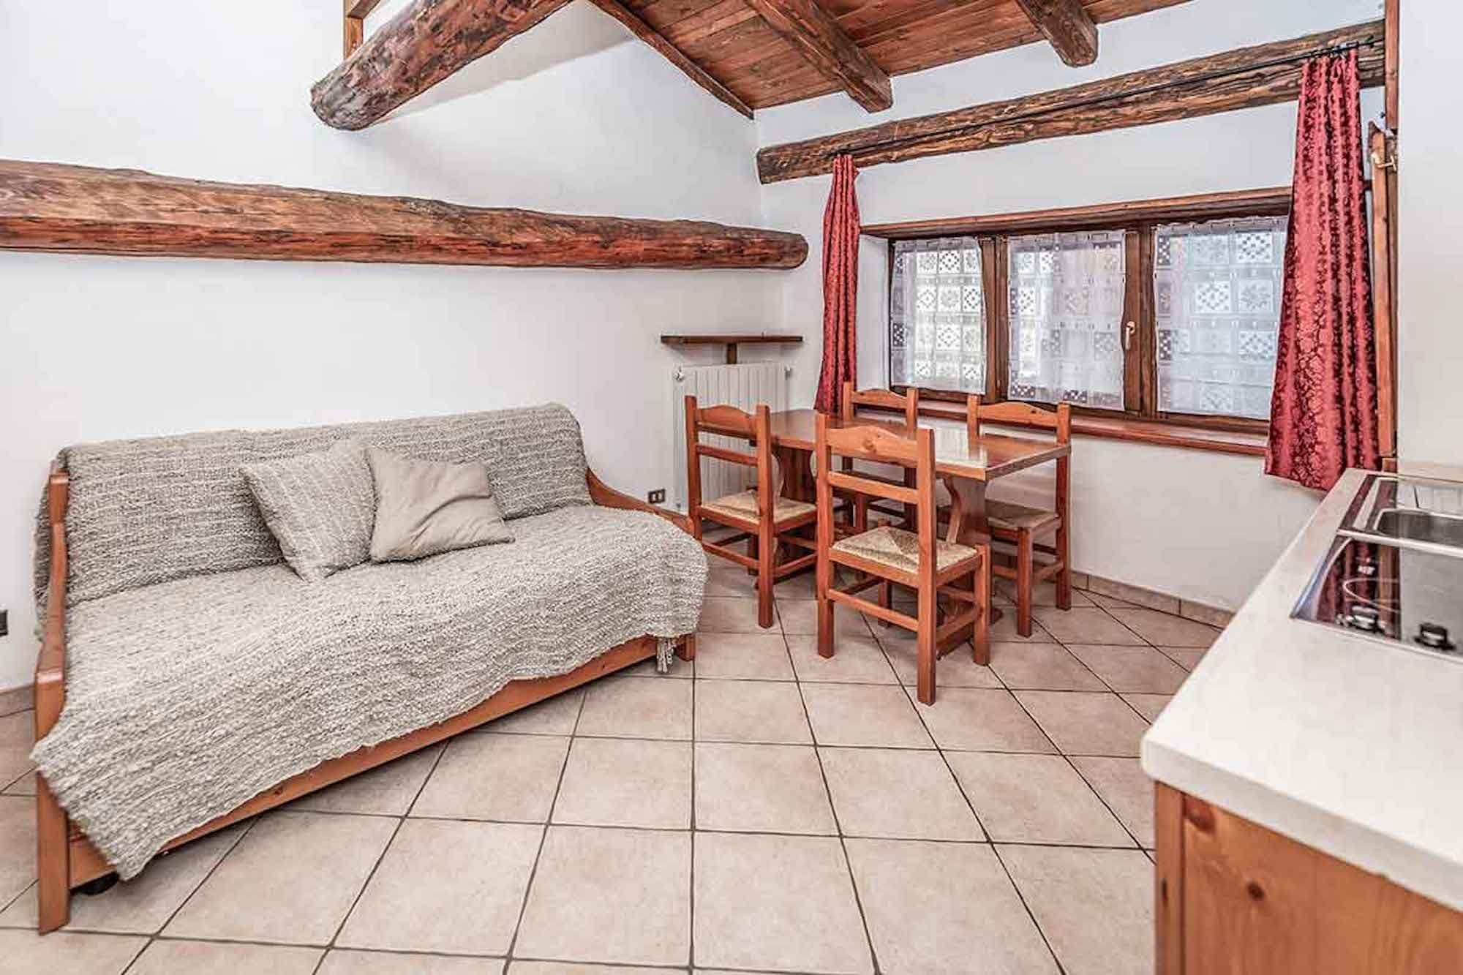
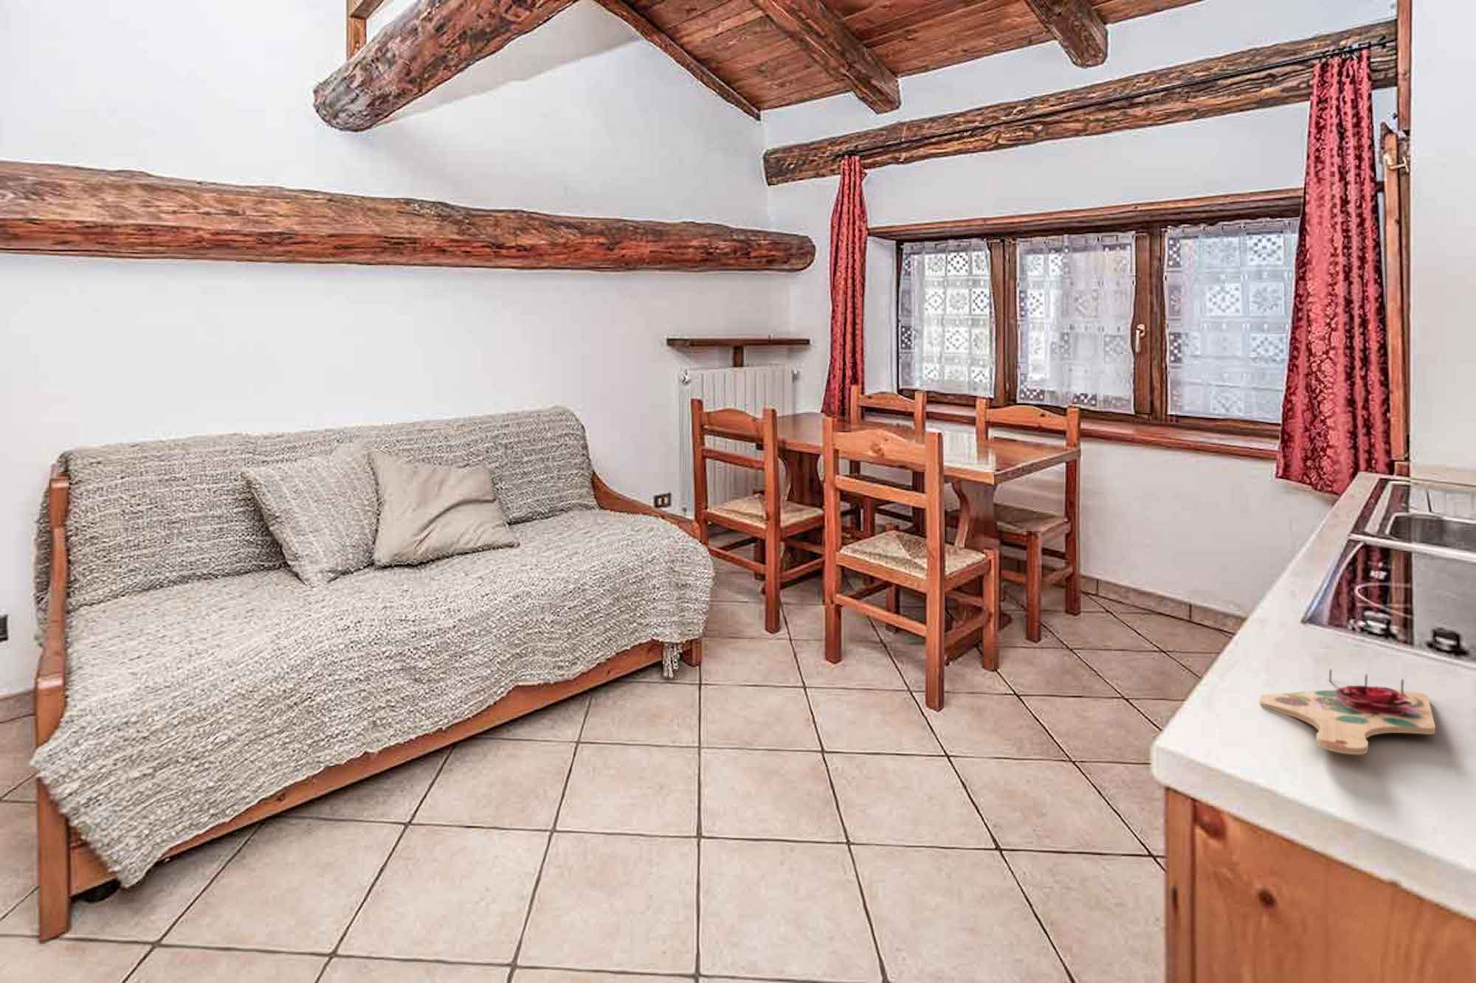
+ cutting board (1343, 705)
